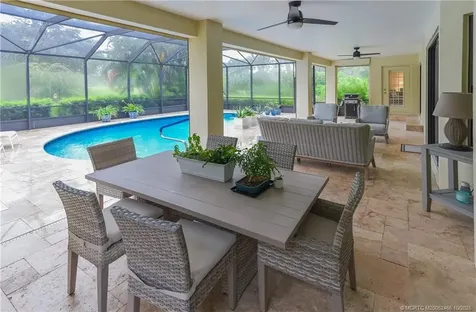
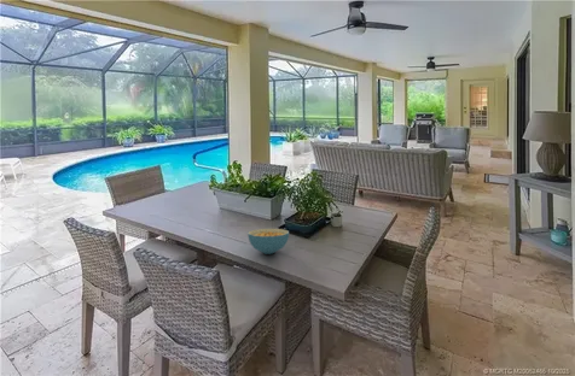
+ cereal bowl (268, 242)
